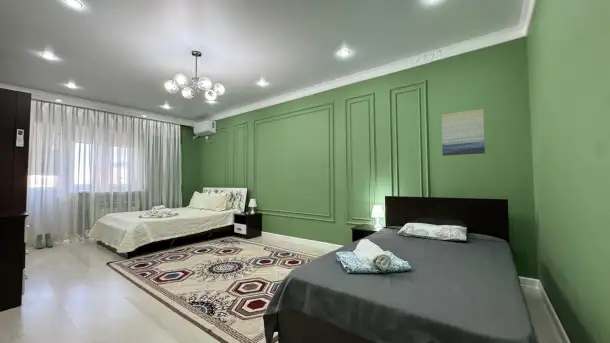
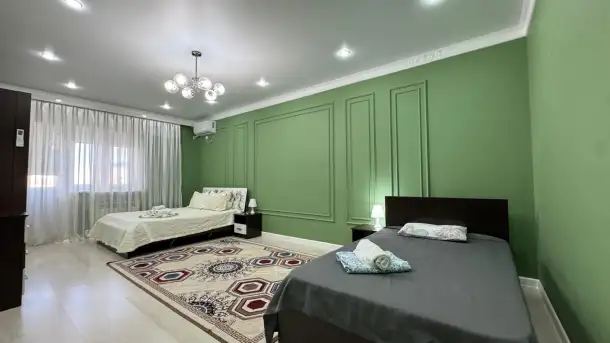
- boots (45, 240)
- wall art (462, 133)
